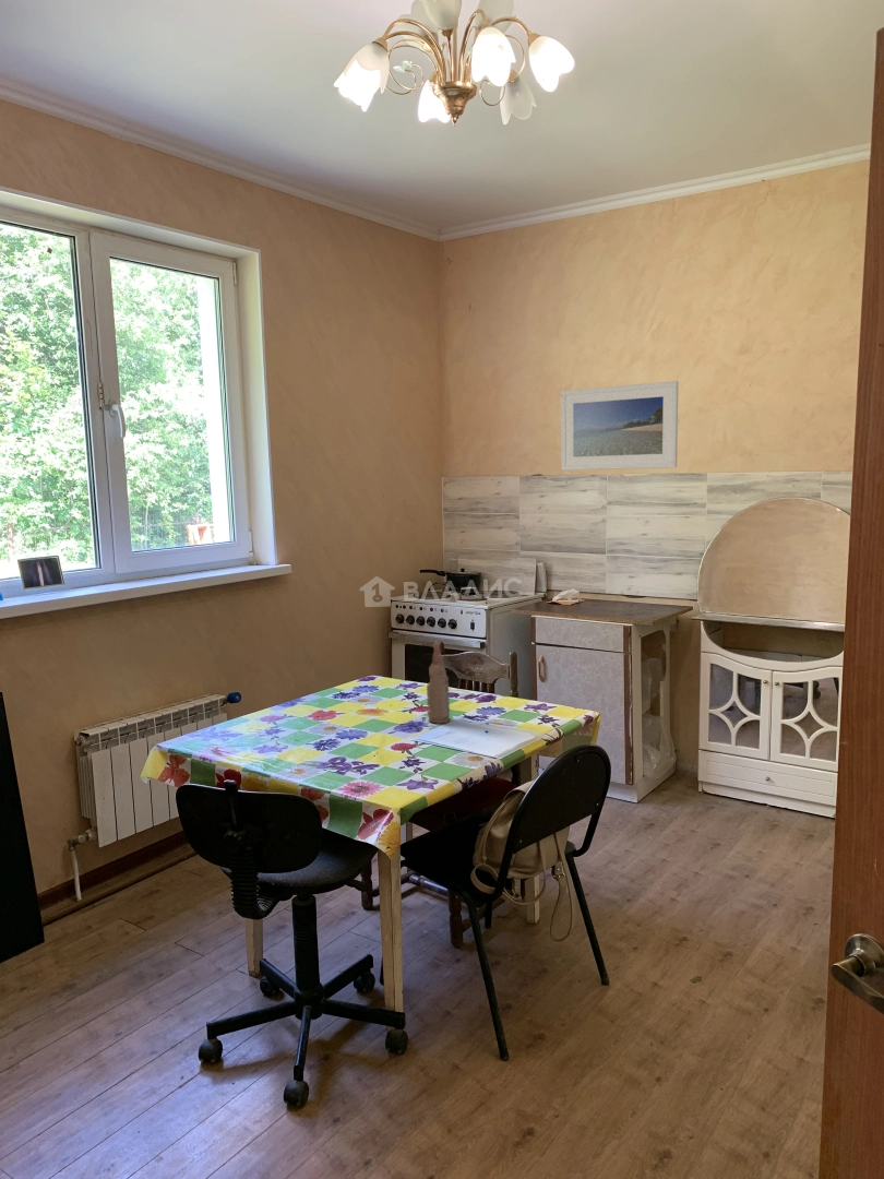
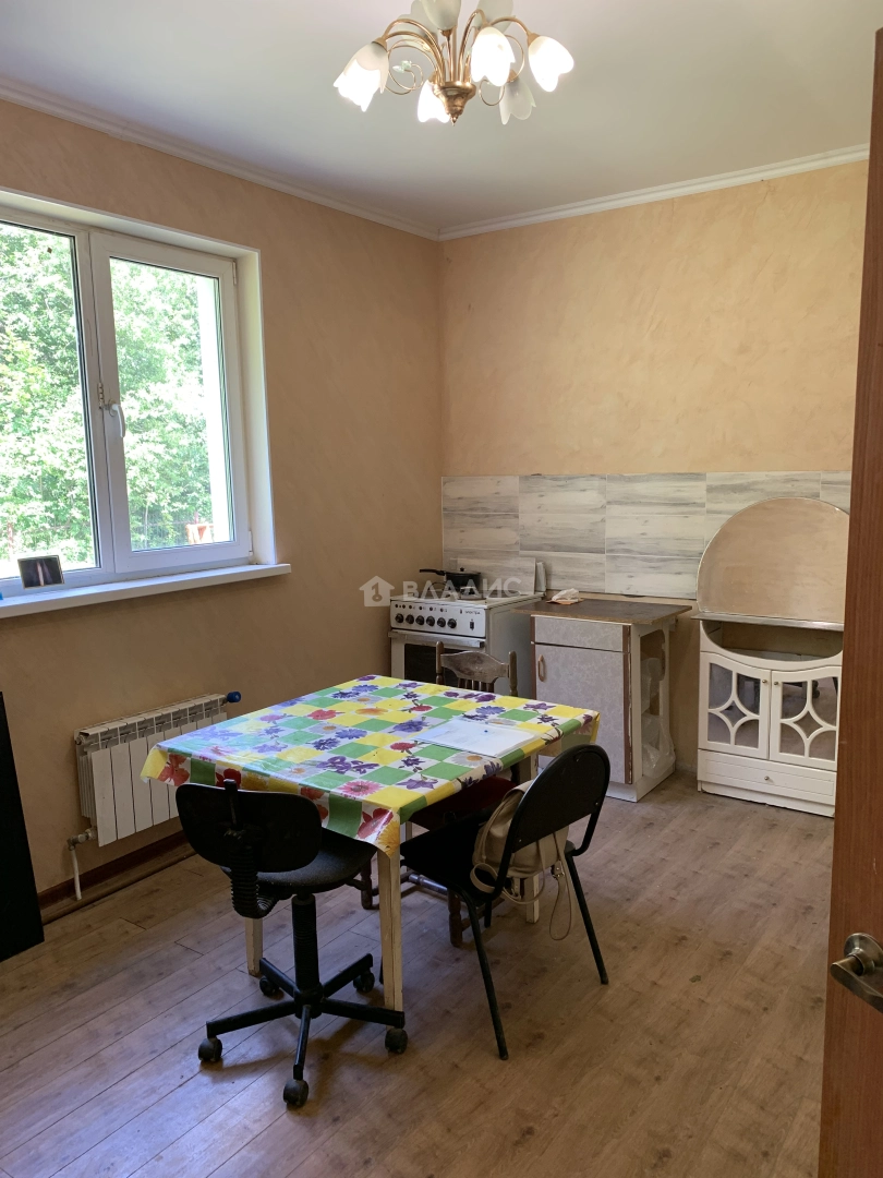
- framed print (617, 428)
- bottle (438, 680)
